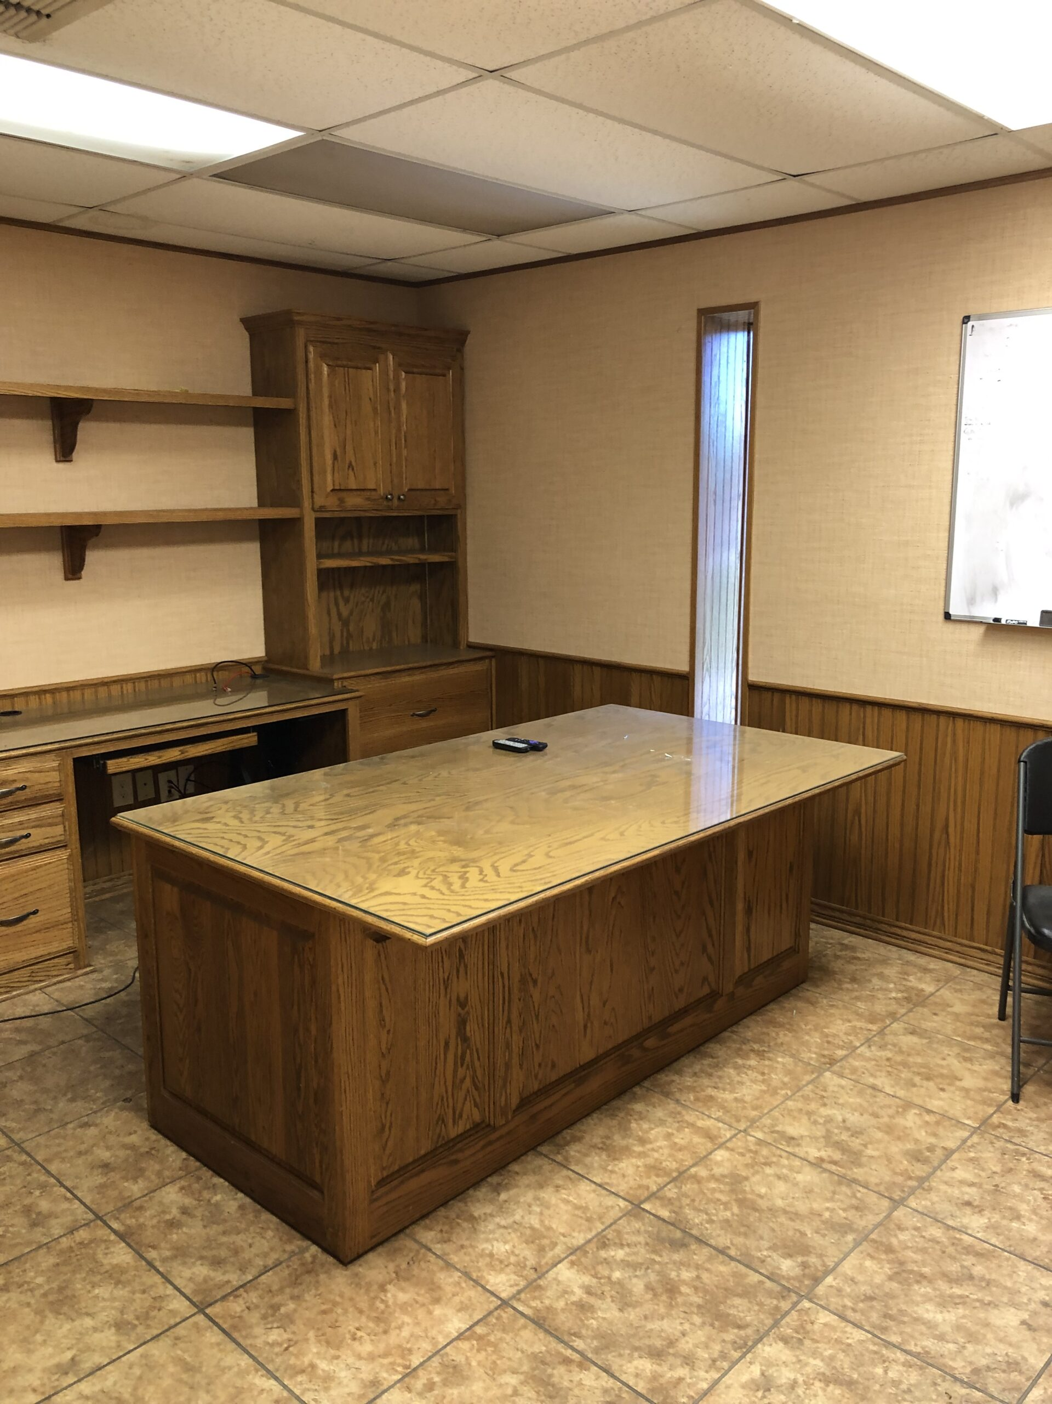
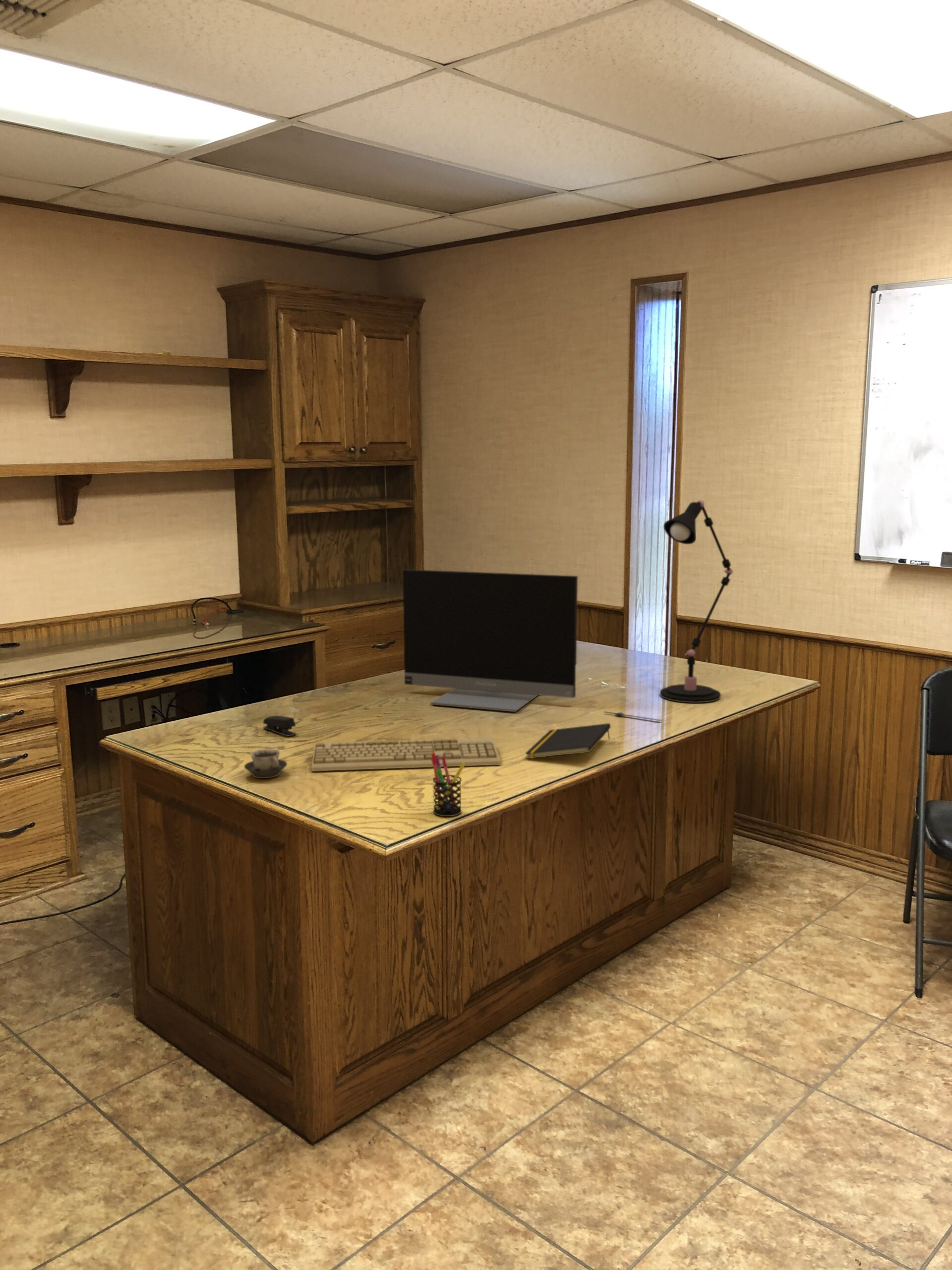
+ cup (265, 763)
+ monitor (488, 636)
+ sword (632, 716)
+ desk lamp (713, 603)
+ notepad (569, 740)
+ keyboard (406, 752)
+ pen holder (444, 784)
+ stapler (279, 723)
